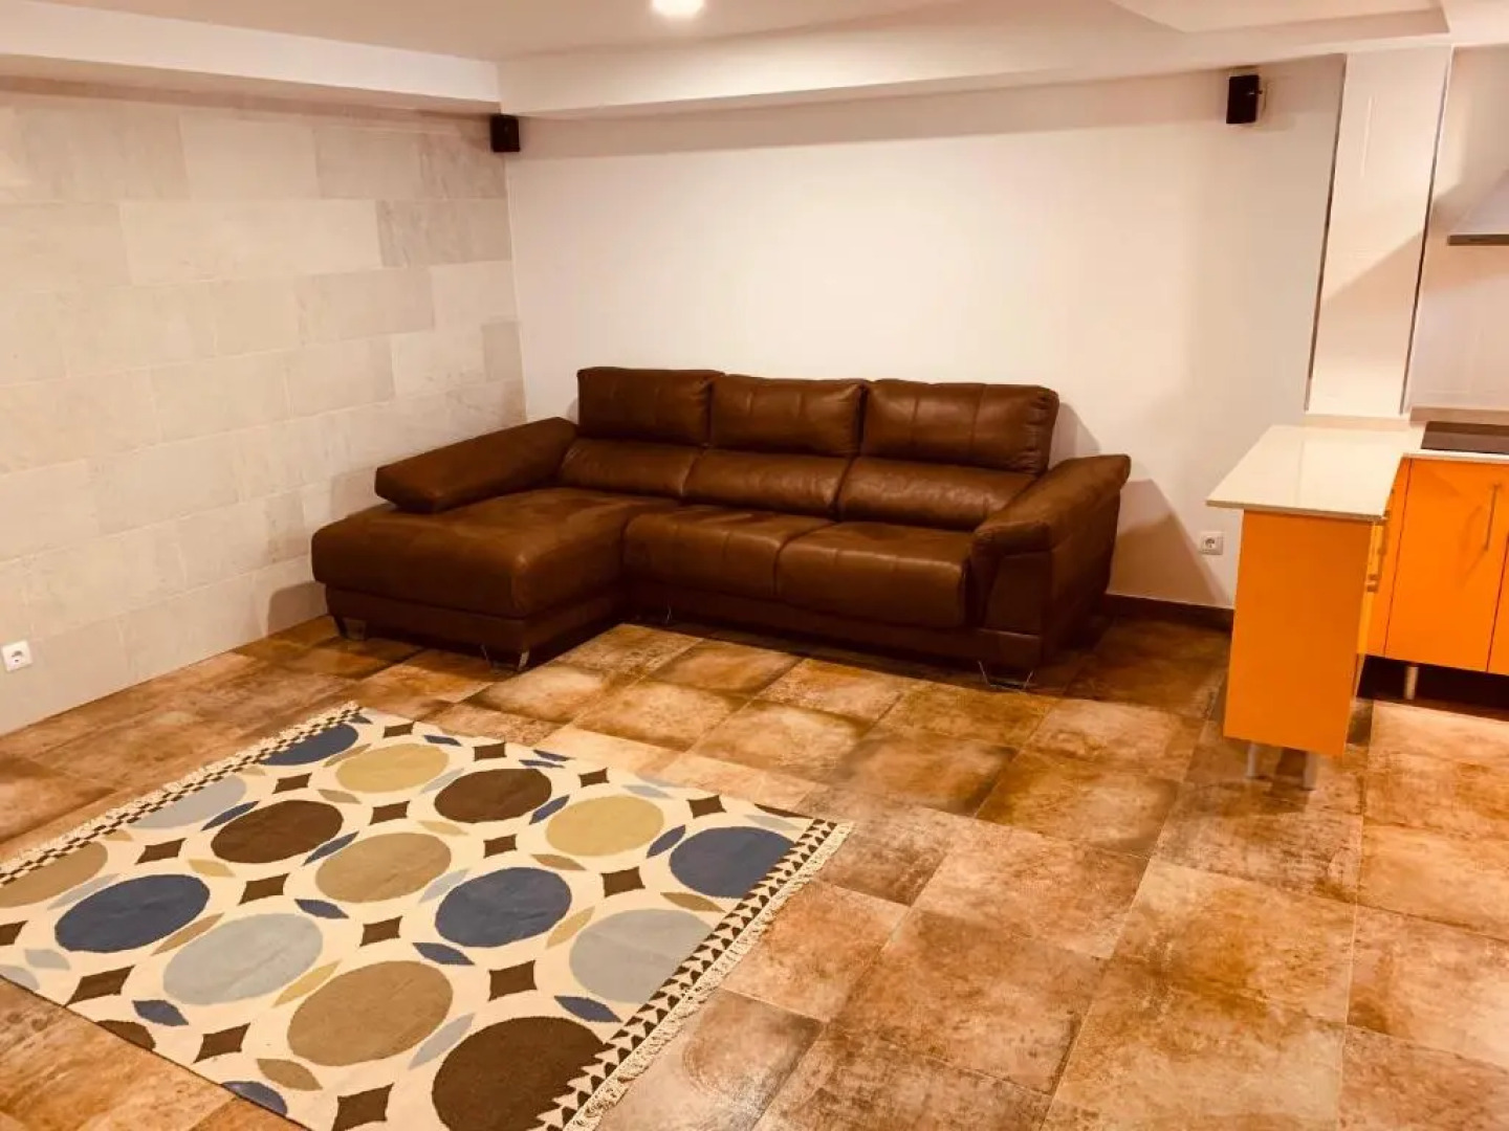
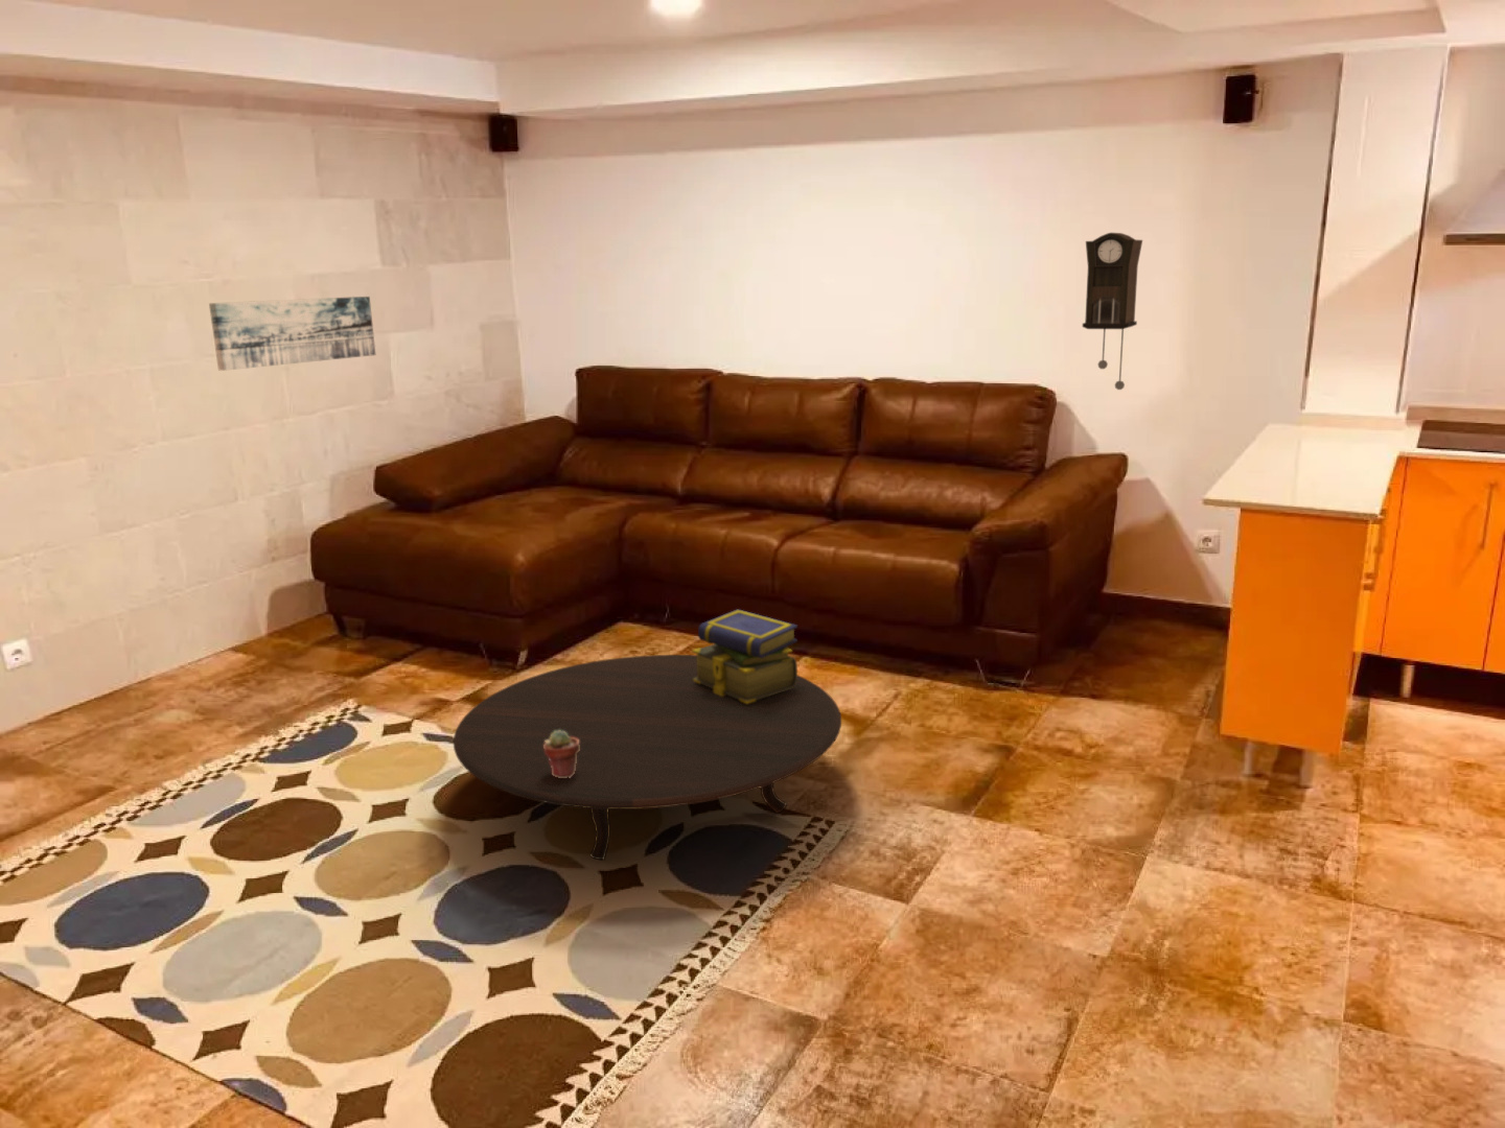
+ wall art (297, 331)
+ pendulum clock (1110, 313)
+ stack of books (748, 653)
+ potted succulent (562, 751)
+ table (651, 755)
